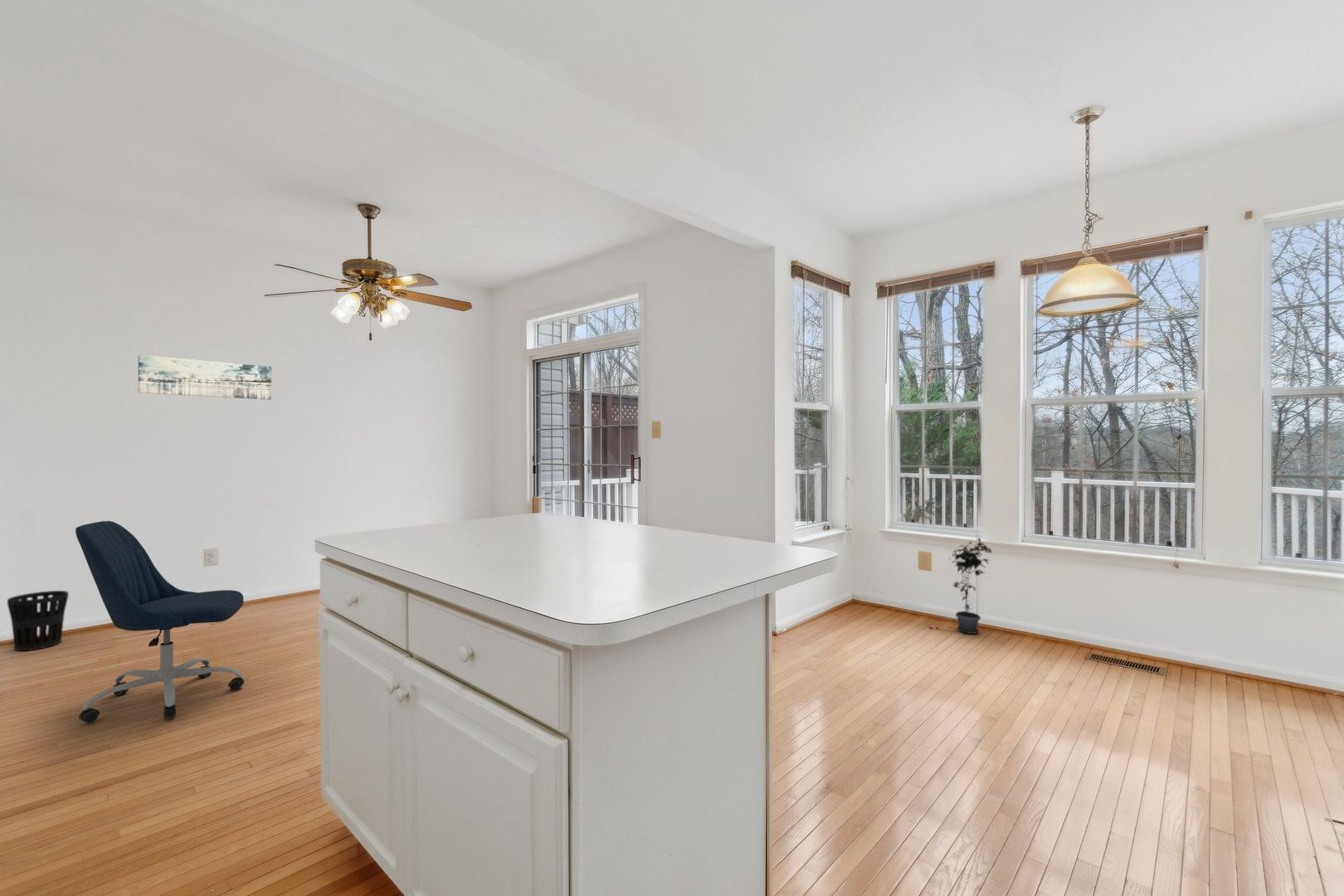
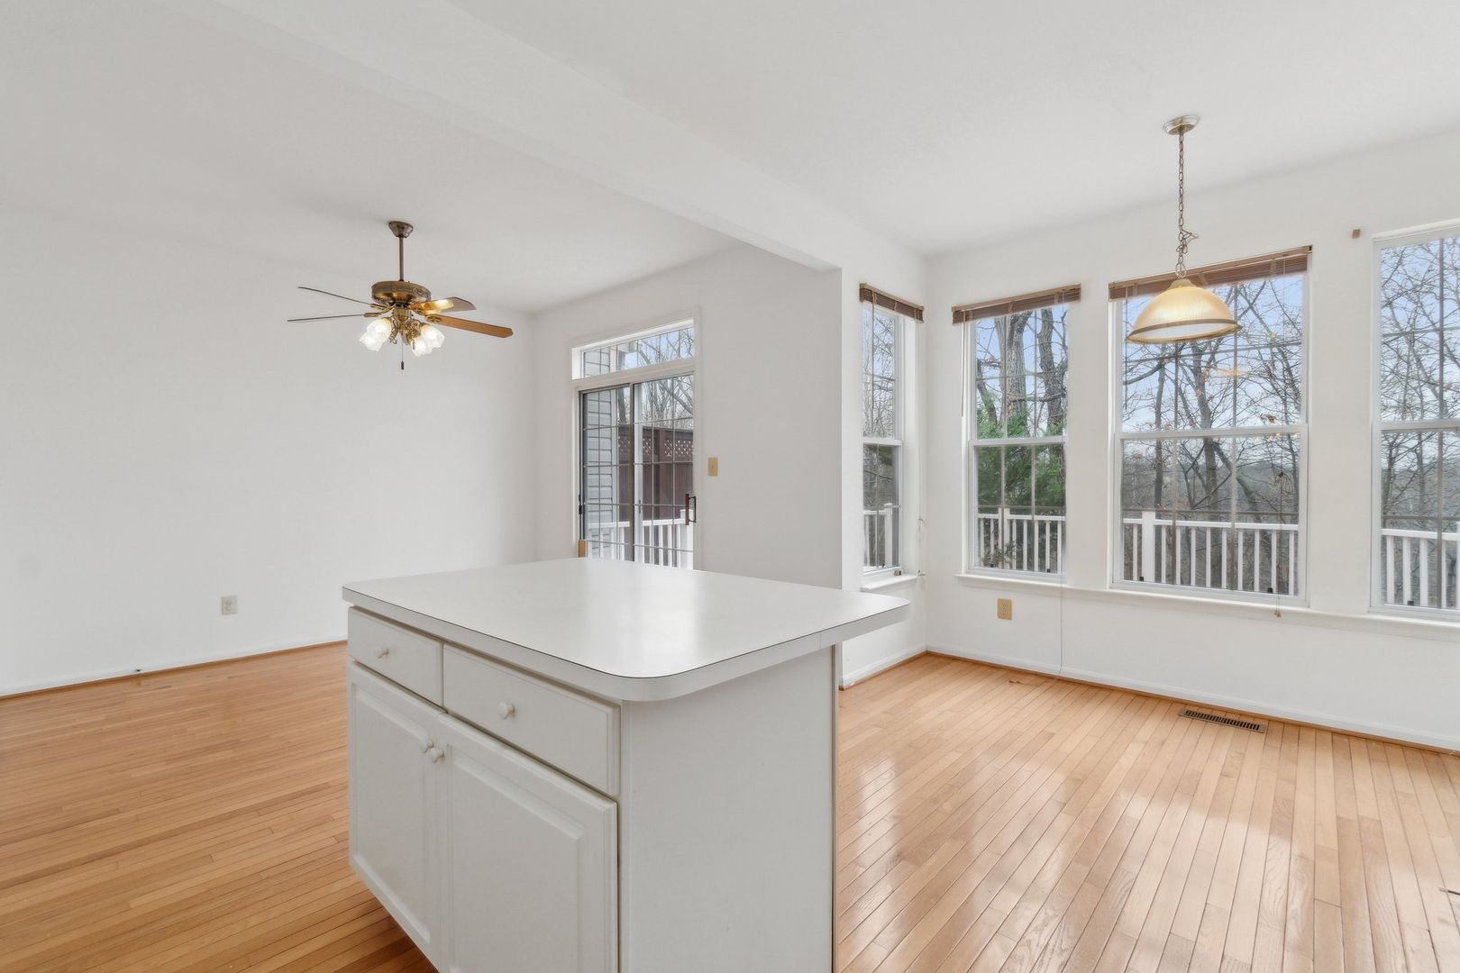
- wall art (208, 378)
- wastebasket (38, 620)
- potted plant (969, 585)
- office chair (167, 609)
